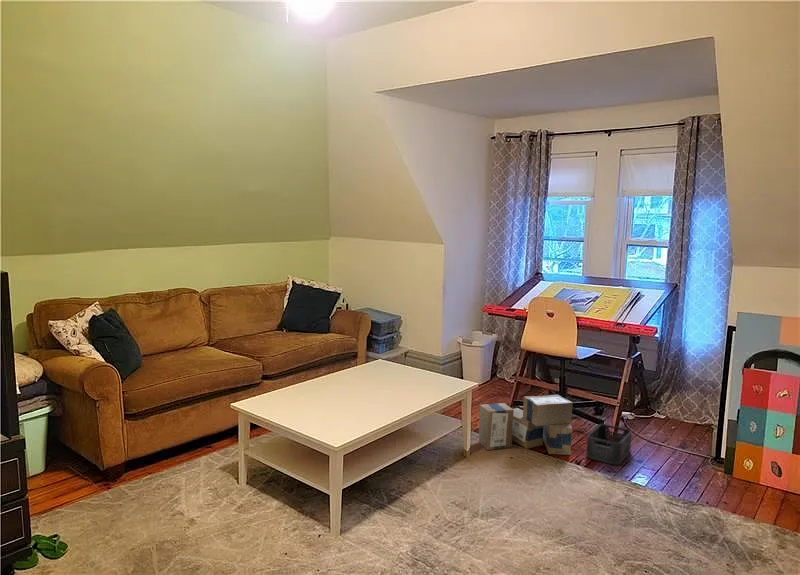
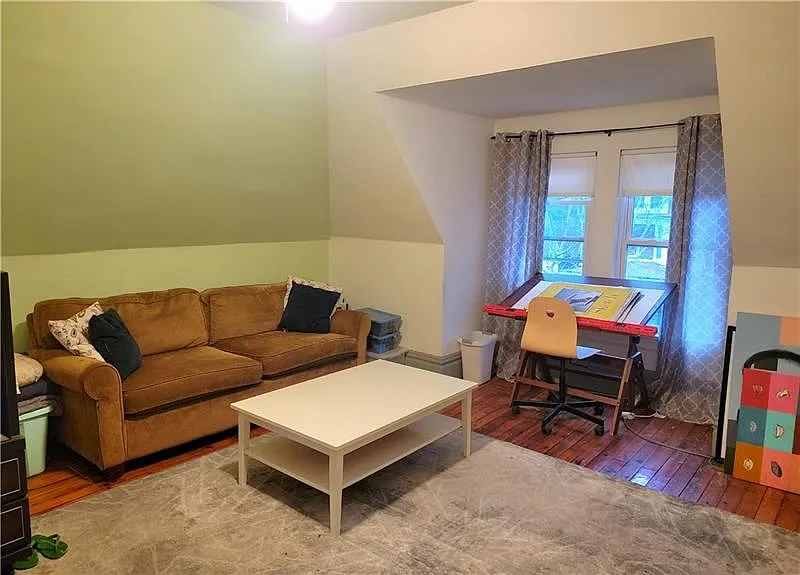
- storage bin (609, 443)
- cardboard box (523, 419)
